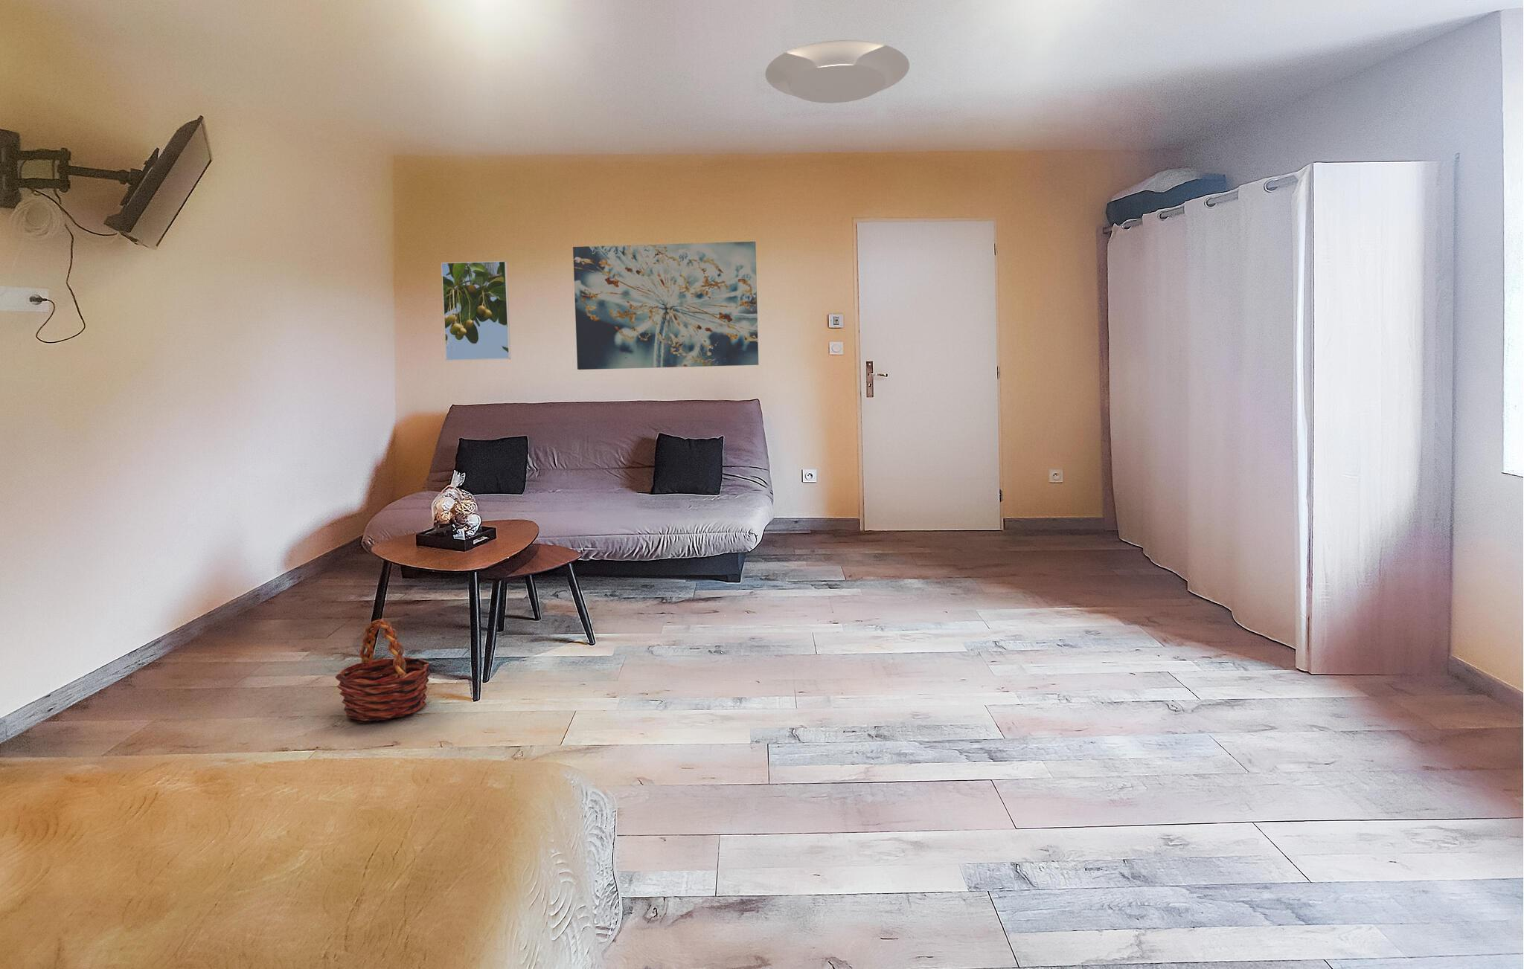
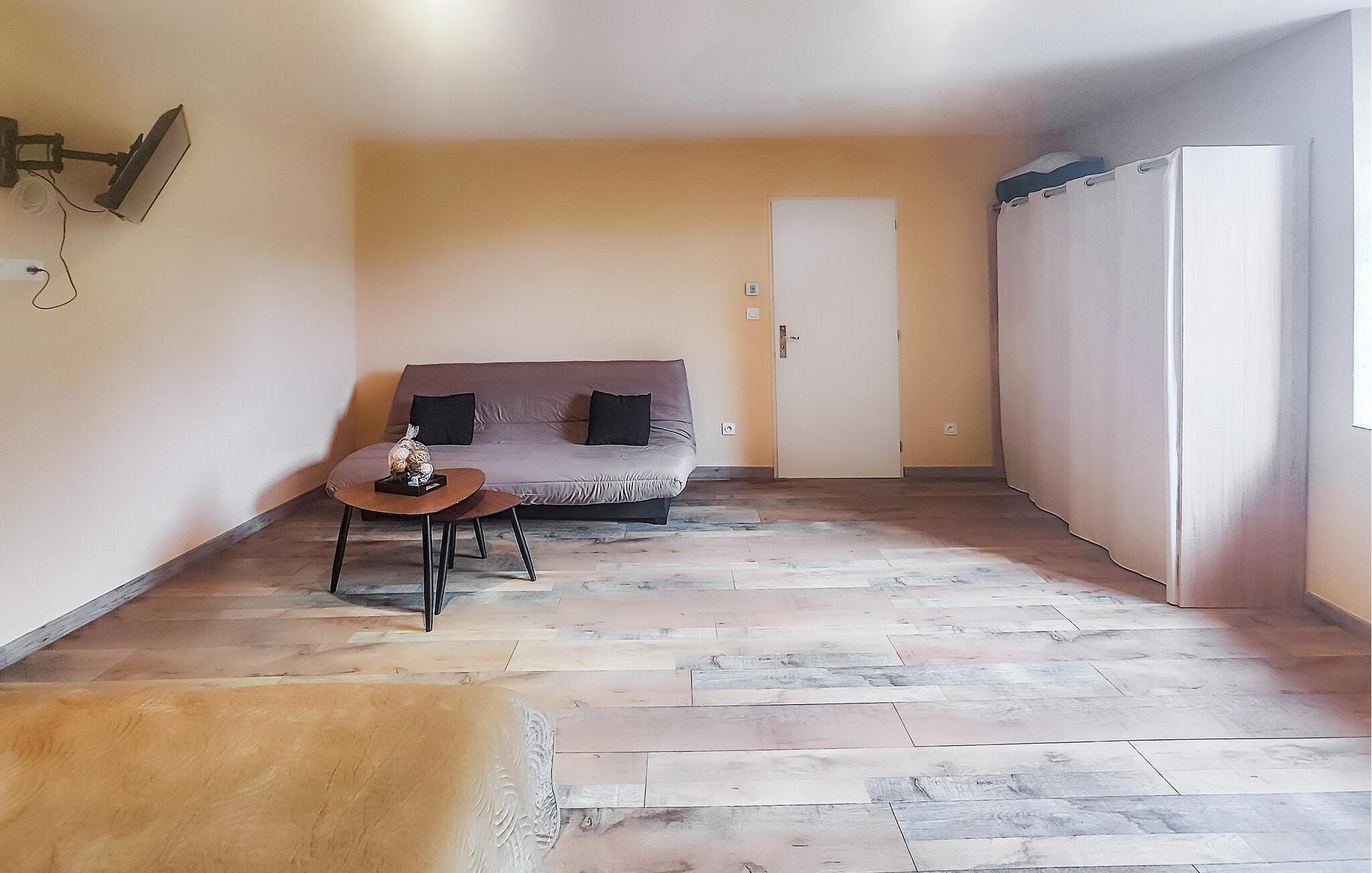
- wall art (666, 305)
- basket (384, 664)
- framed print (477, 311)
- ceiling light (836, 78)
